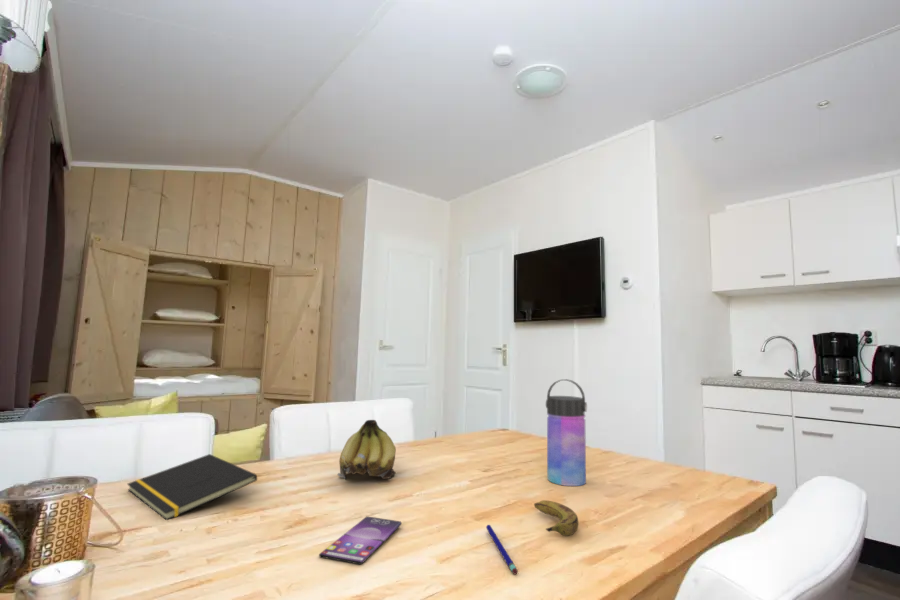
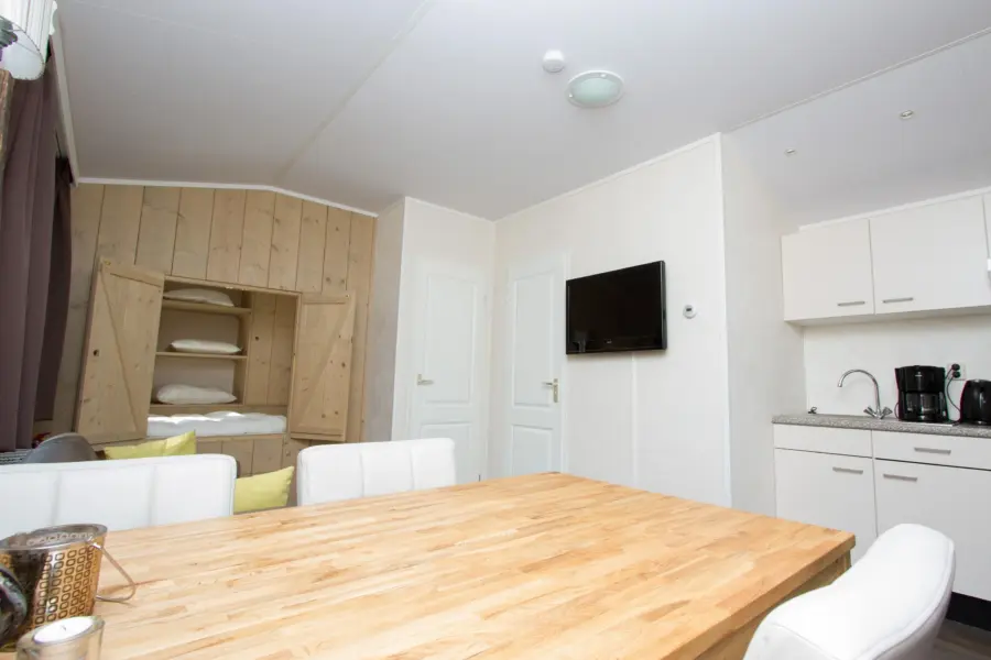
- notepad (191, 482)
- water bottle (566, 429)
- banana (552, 515)
- fruit (367, 450)
- smartphone (363, 538)
- pen (500, 547)
